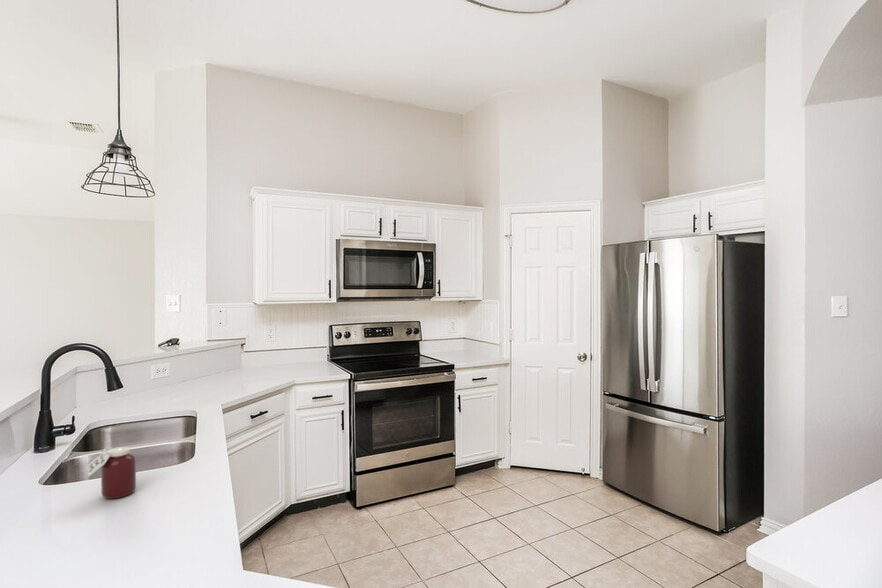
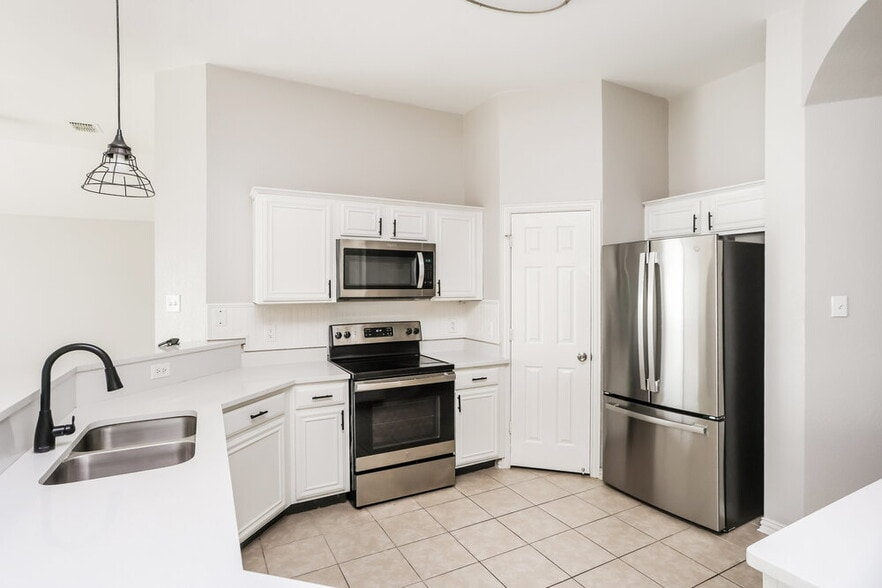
- jar (111, 473)
